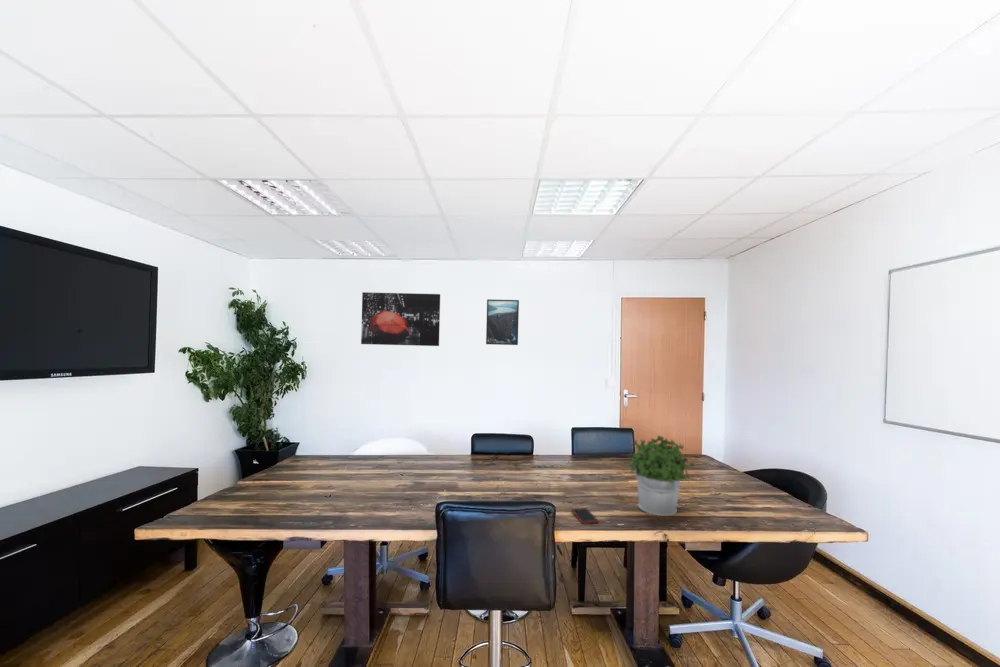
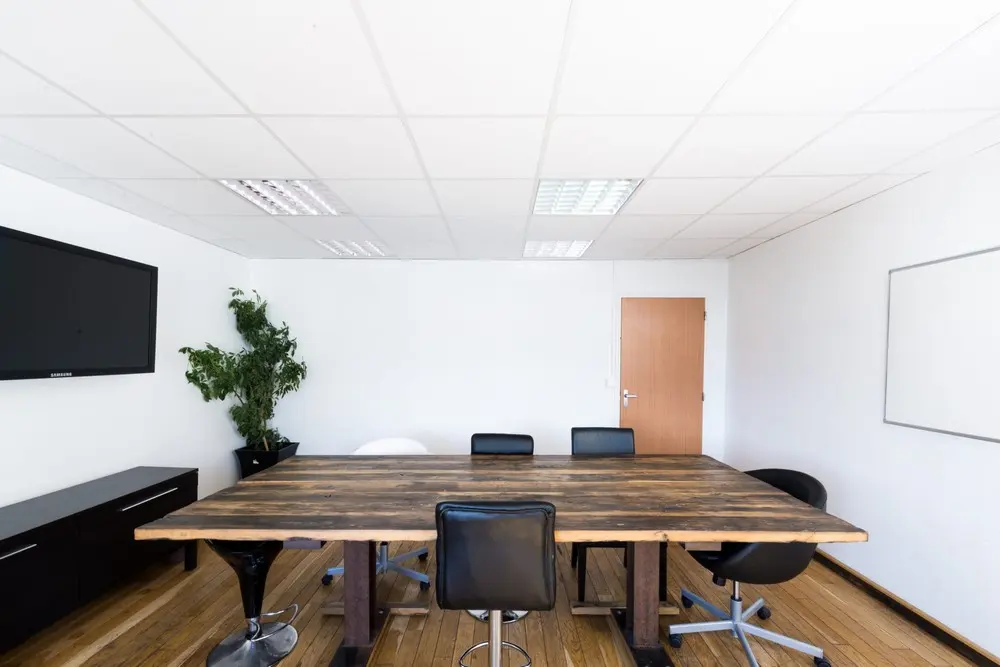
- wall art (400, 319)
- potted plant (661, 473)
- cell phone (584, 515)
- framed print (502, 322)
